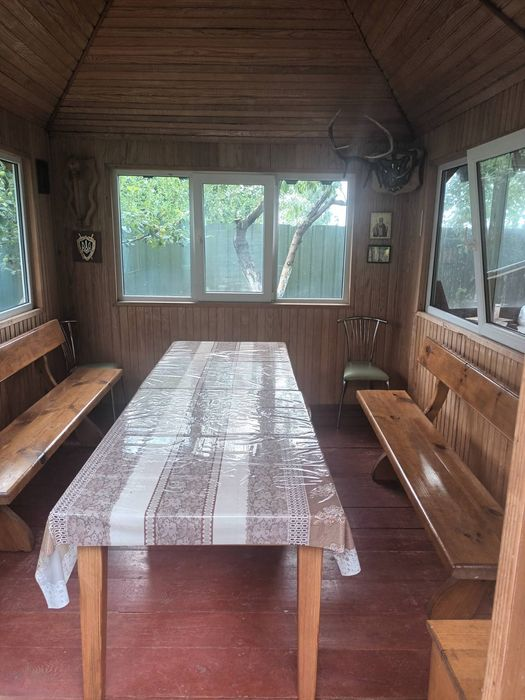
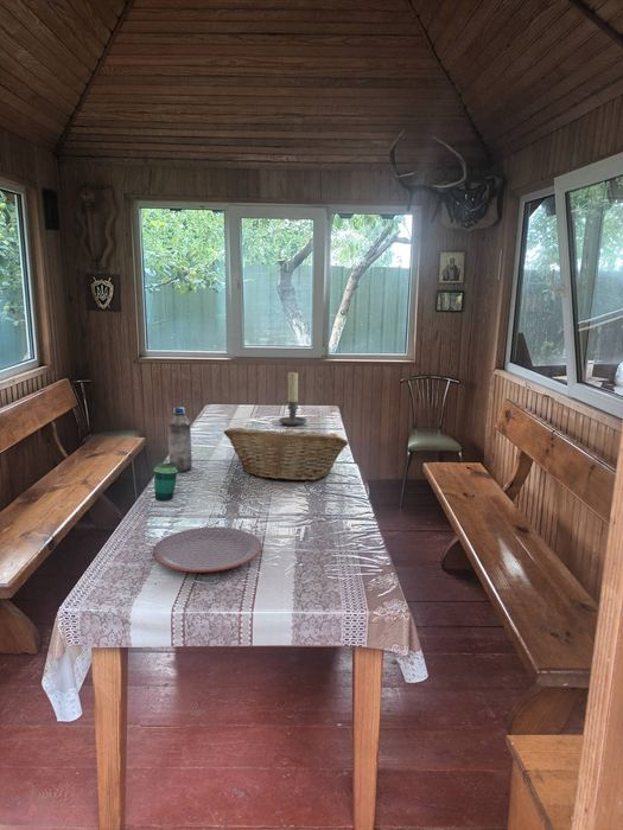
+ cup (166, 481)
+ fruit basket (285, 447)
+ plate (208, 550)
+ candle holder (292, 397)
+ water bottle (179, 438)
